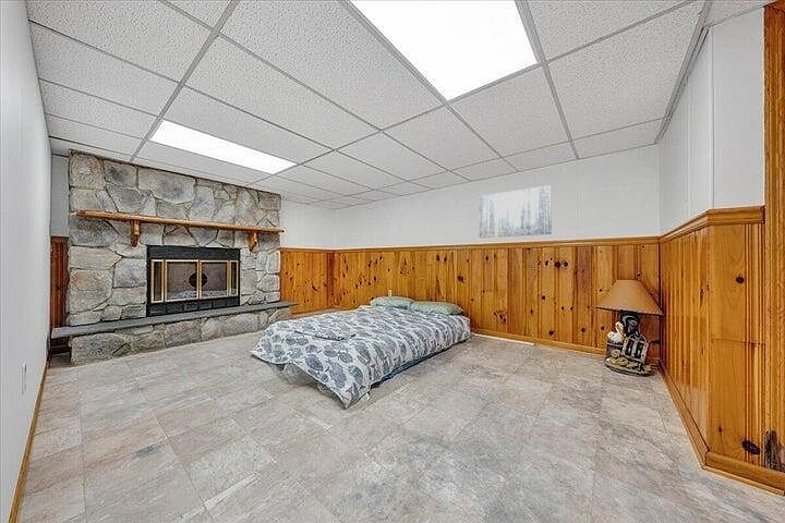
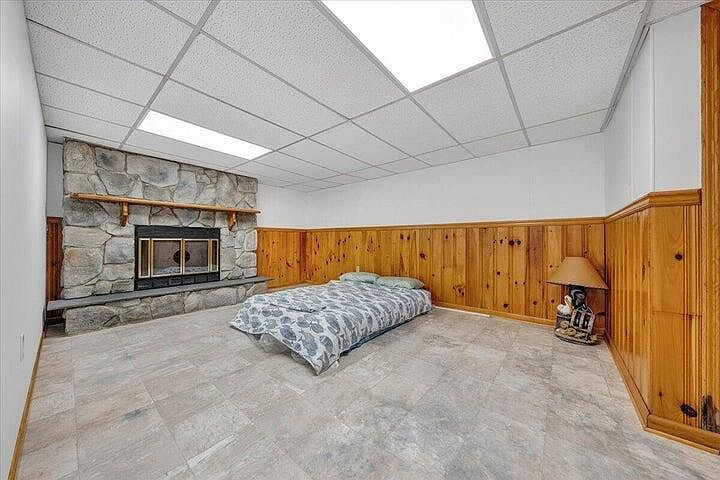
- wall art (512, 214)
